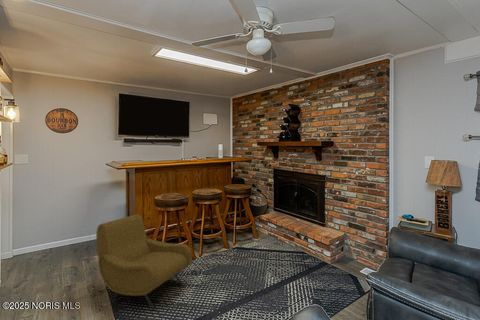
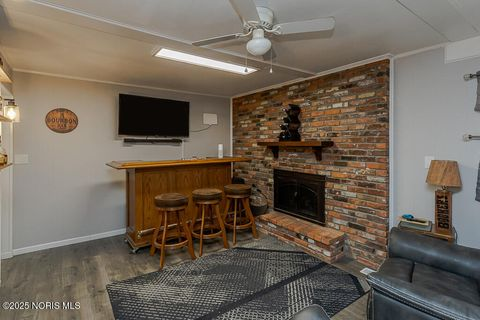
- armchair (146, 256)
